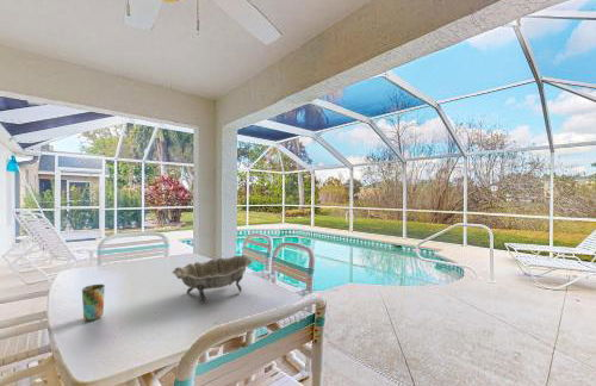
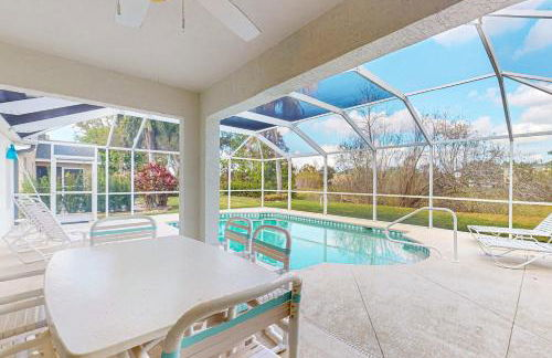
- cup (93, 301)
- decorative bowl (215, 278)
